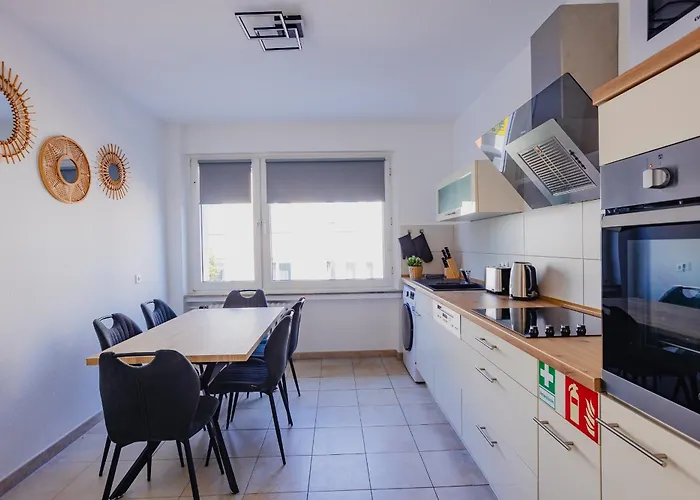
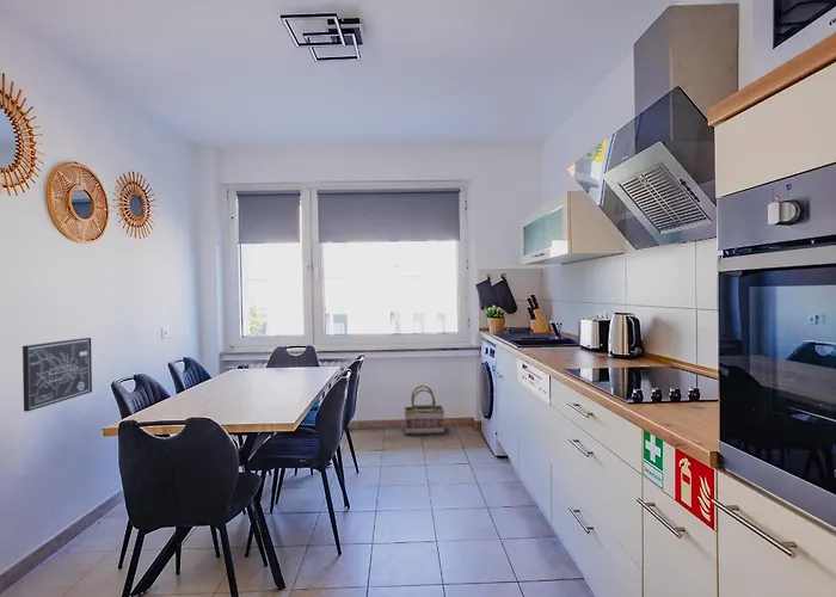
+ basket (423, 408)
+ wall art (60, 370)
